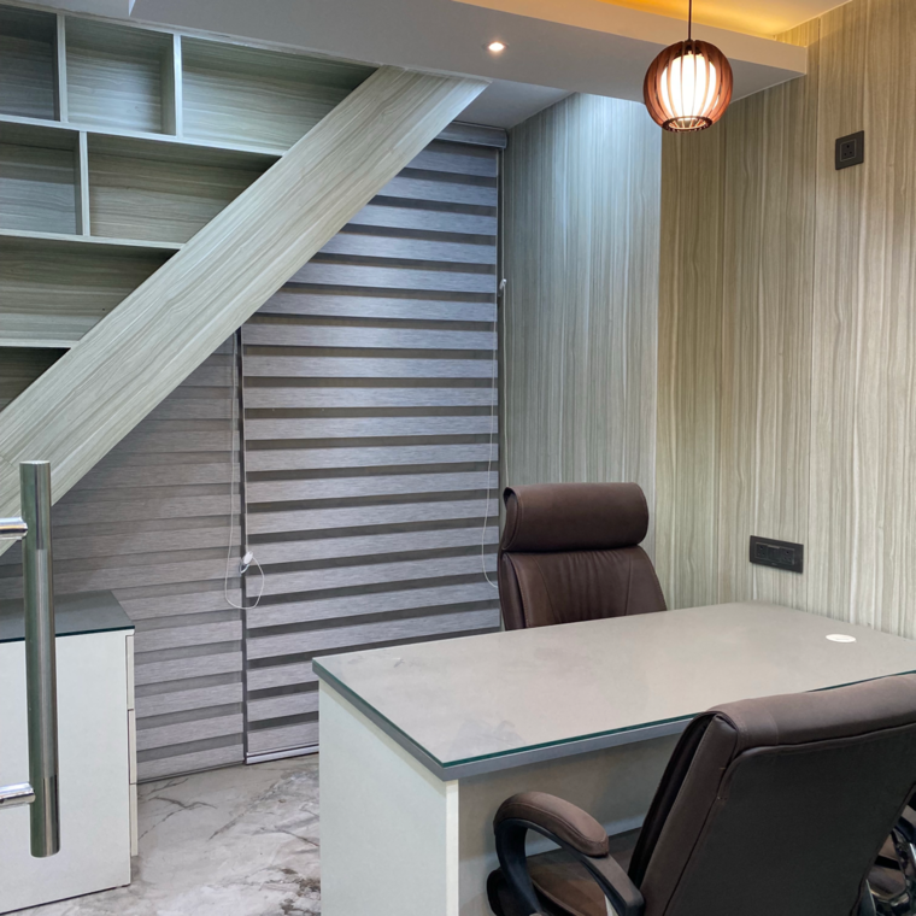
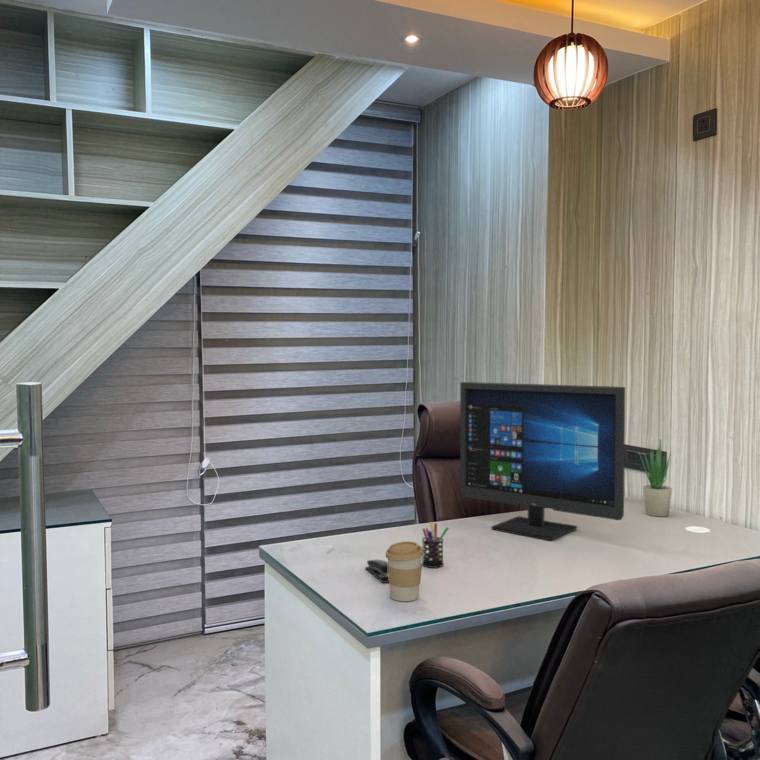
+ stapler (379, 567)
+ pen holder (435, 542)
+ potted plant (654, 476)
+ coffee cup (404, 570)
+ computer monitor (535, 457)
